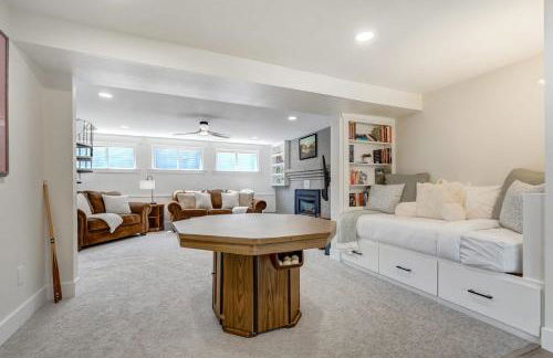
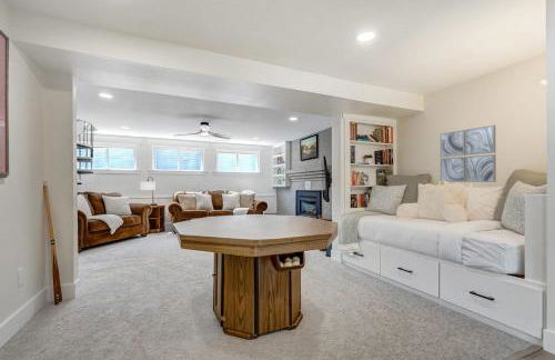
+ wall art (465, 154)
